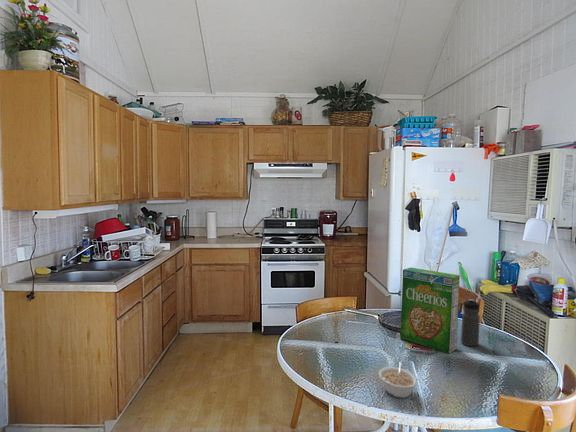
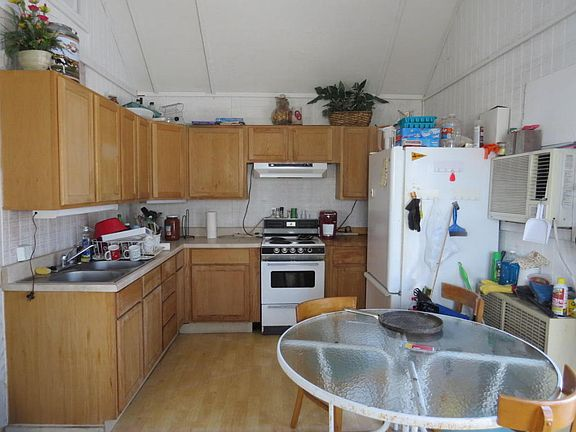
- legume (396, 381)
- cereal box (428, 308)
- water bottle (470, 321)
